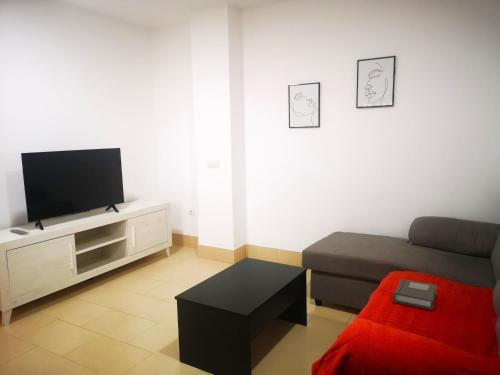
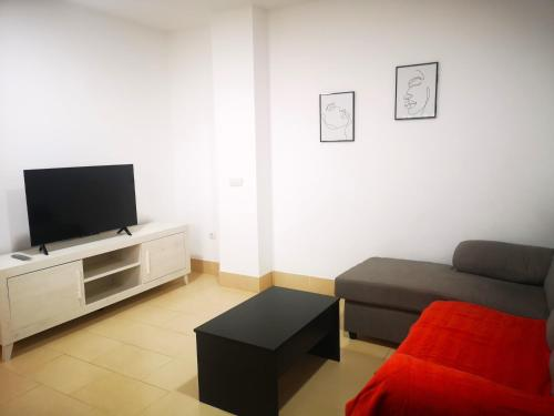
- book (415, 293)
